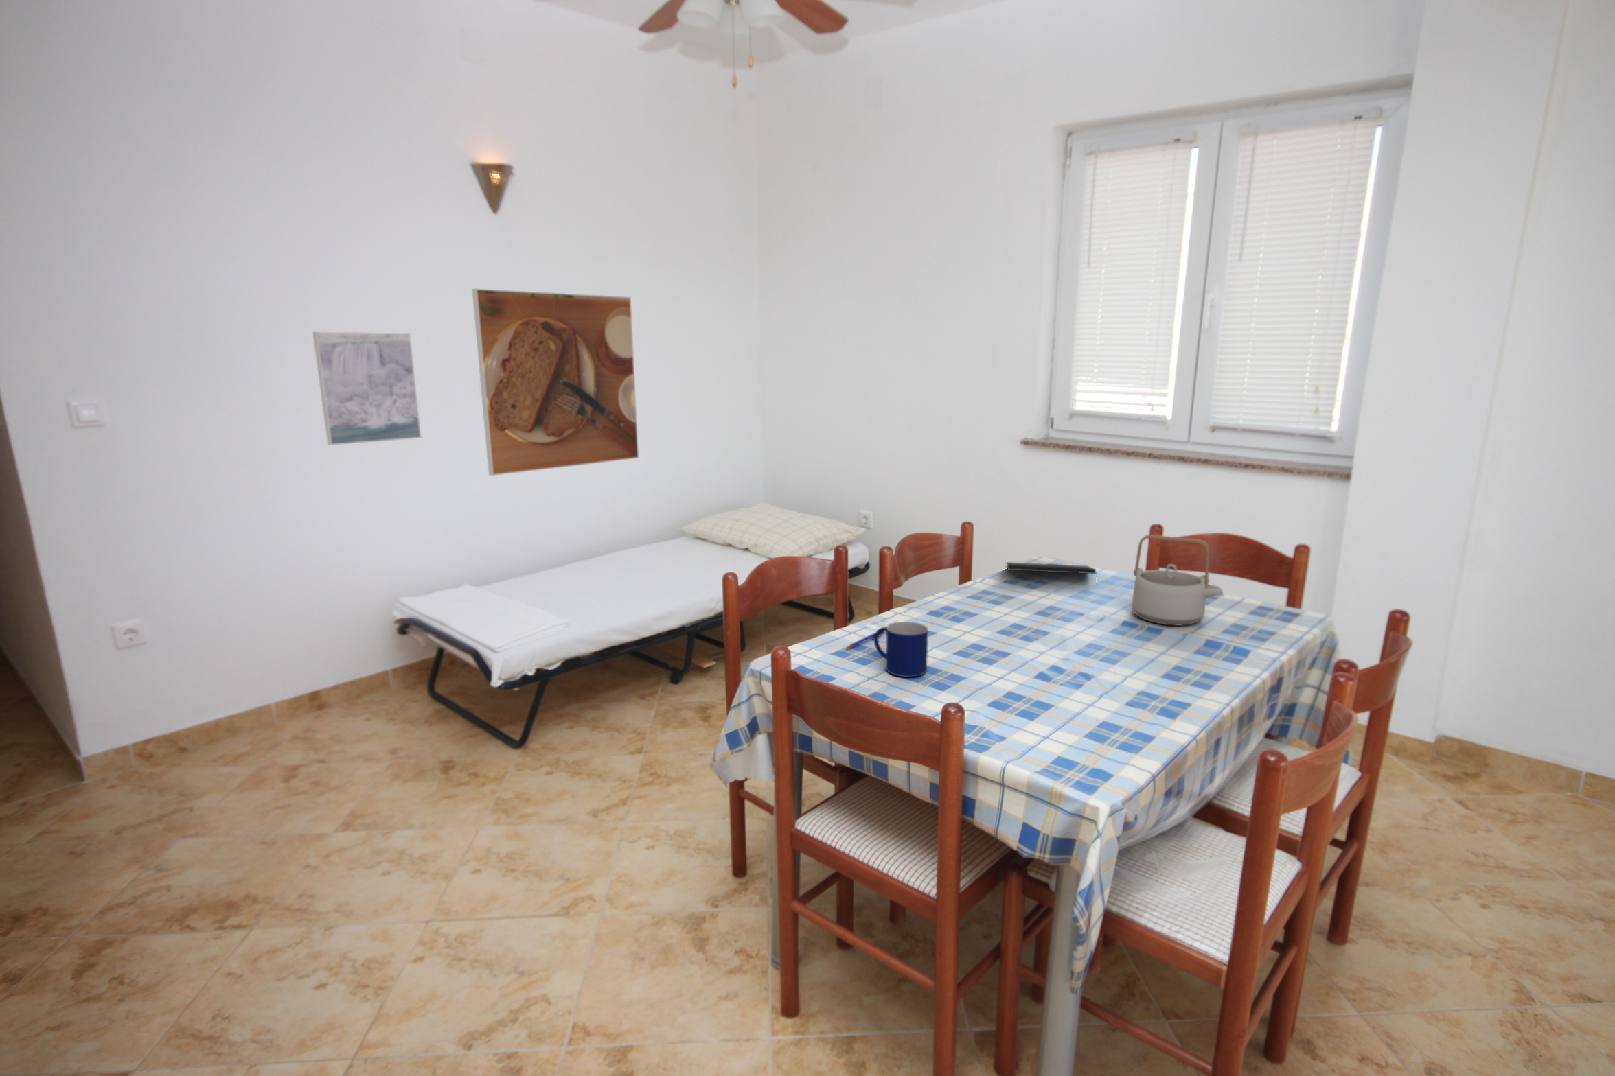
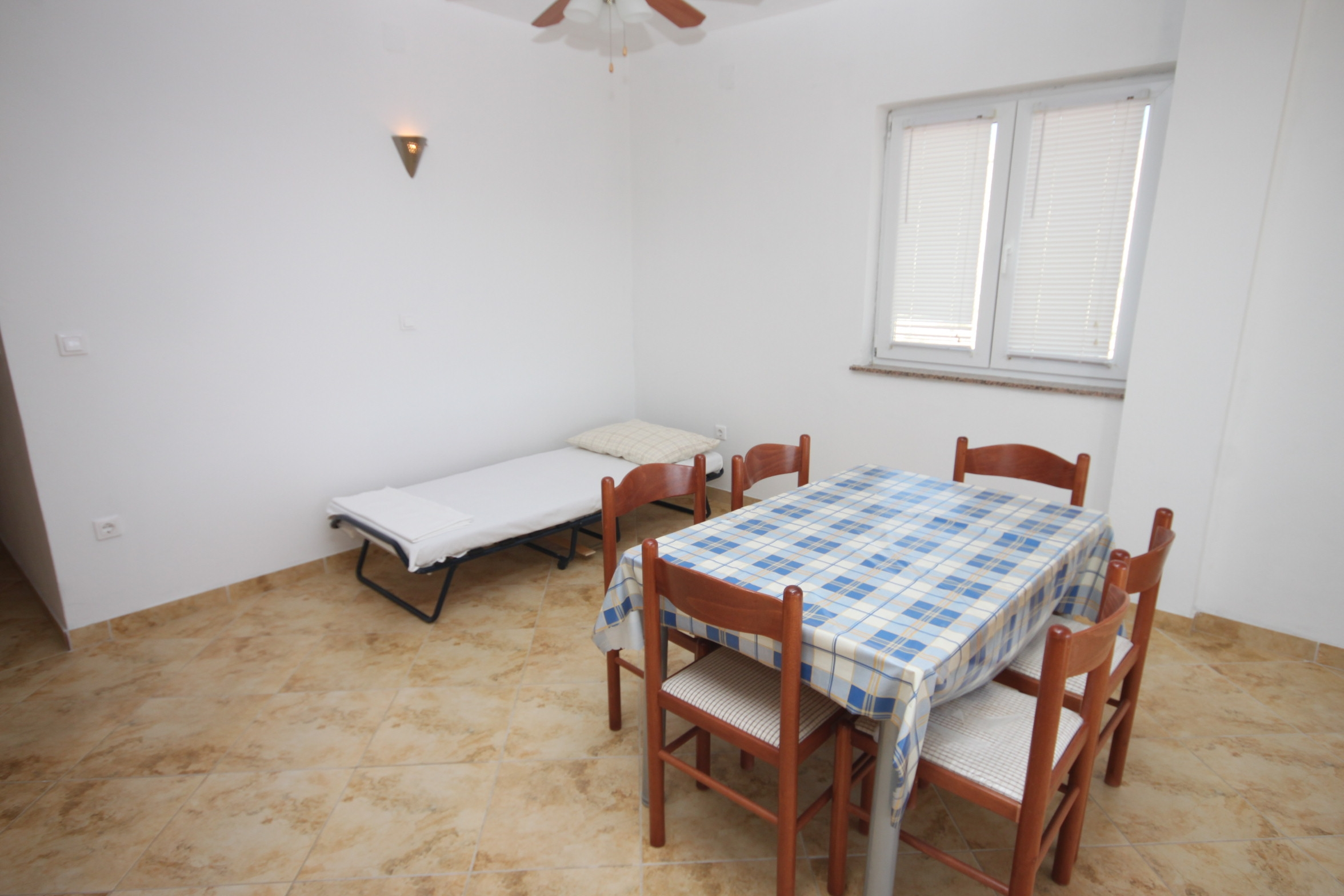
- pen (866, 638)
- teapot (1178, 578)
- notepad (1049, 568)
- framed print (564, 382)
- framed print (369, 388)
- mug (899, 646)
